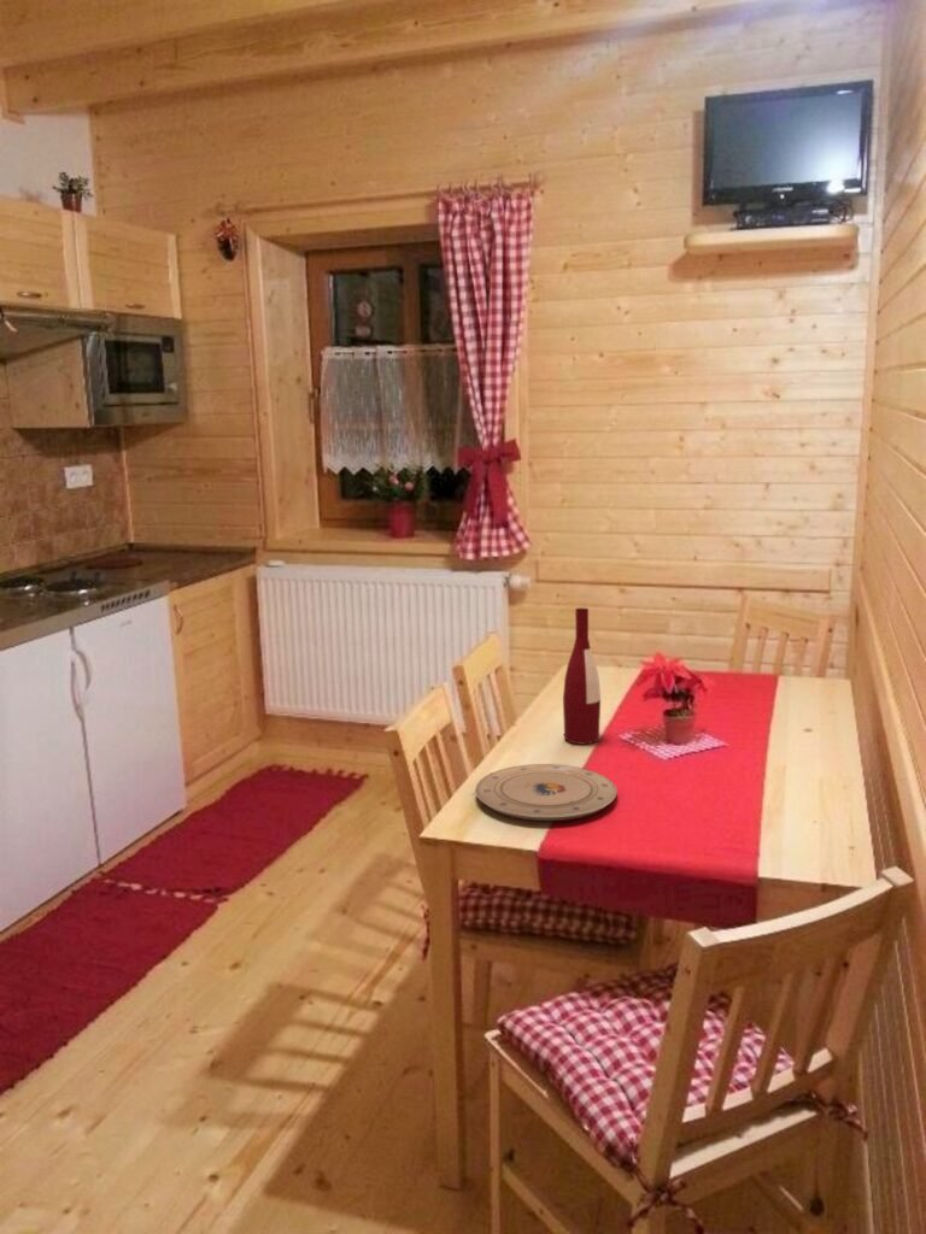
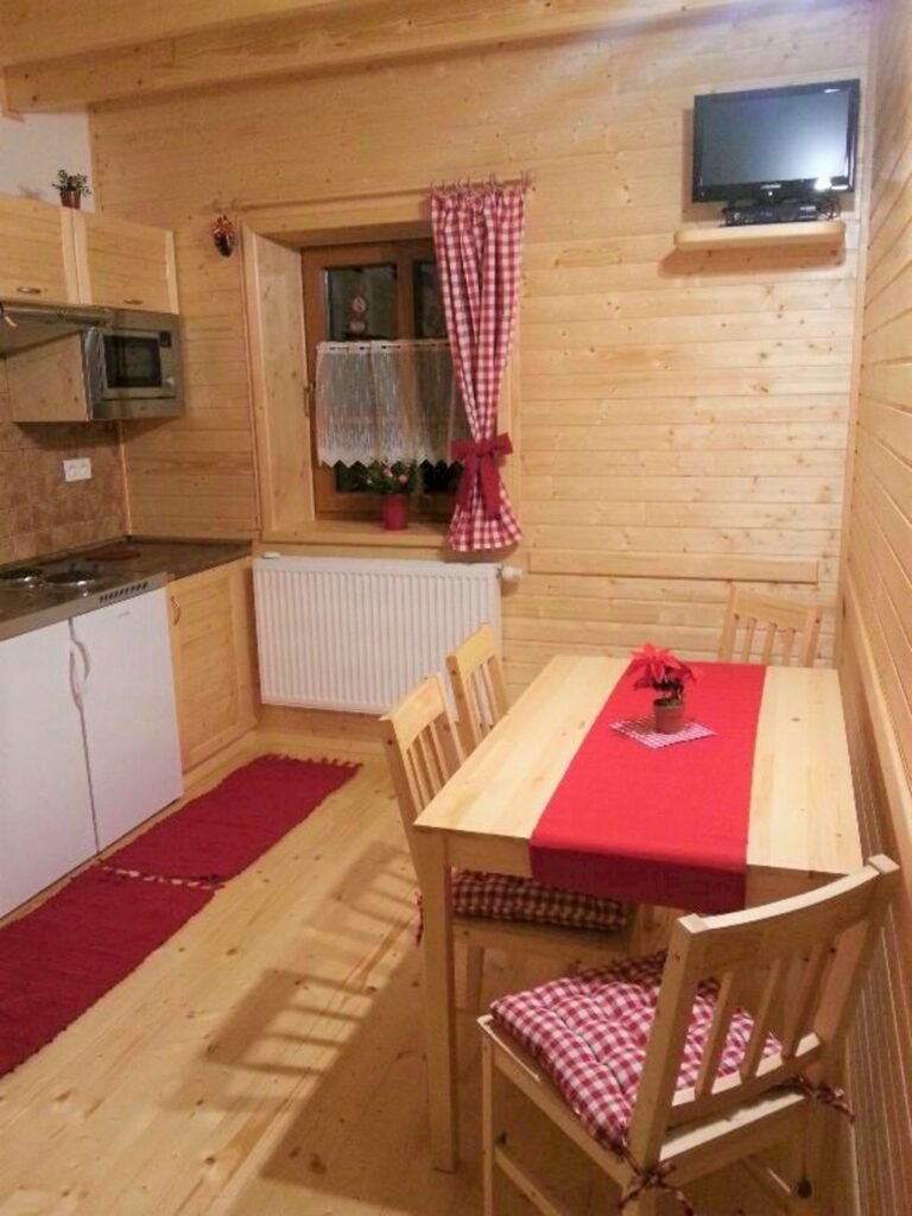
- alcohol (581, 674)
- plate (545, 792)
